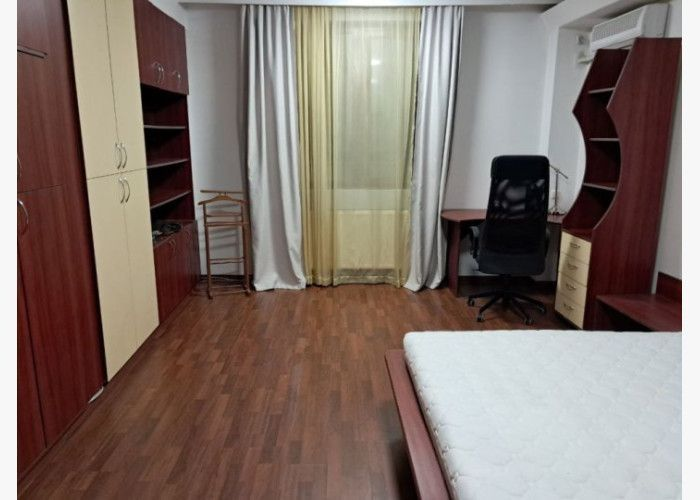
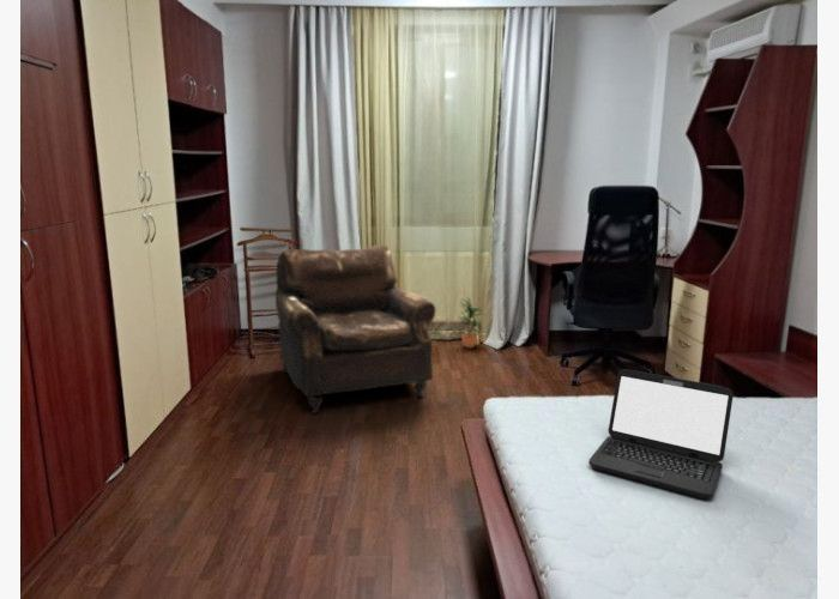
+ leather (350, 319)
+ laptop (660, 428)
+ potted plant (471, 322)
